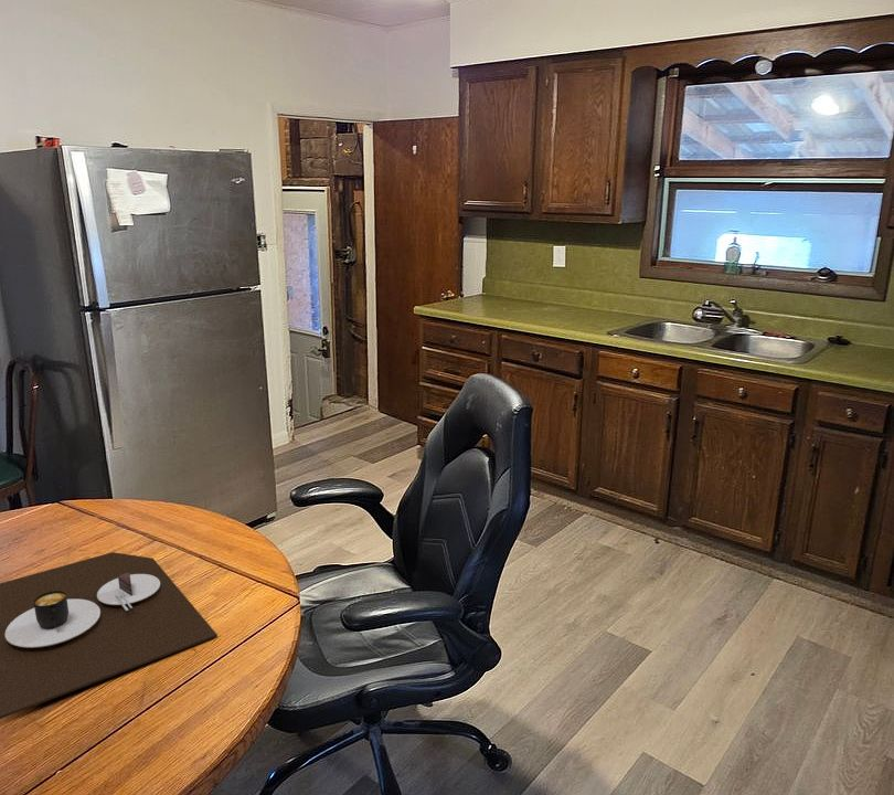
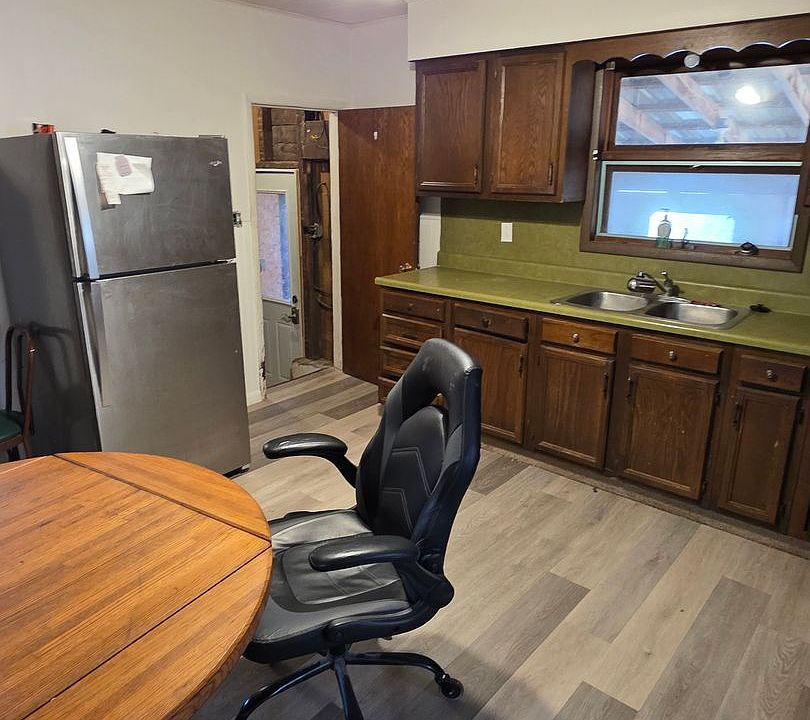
- place mat (77, 602)
